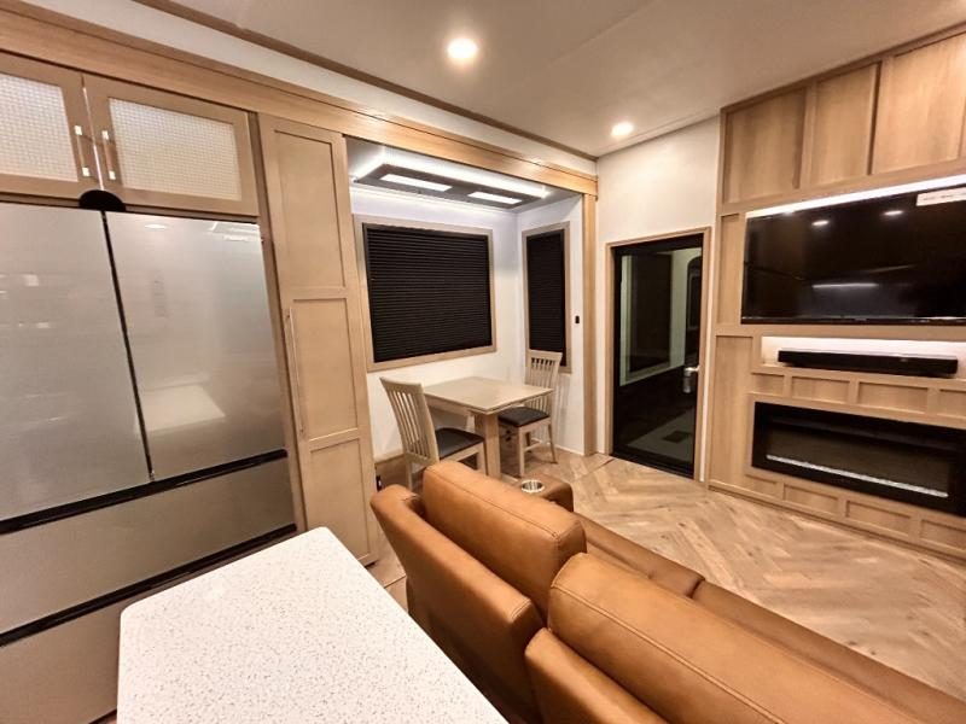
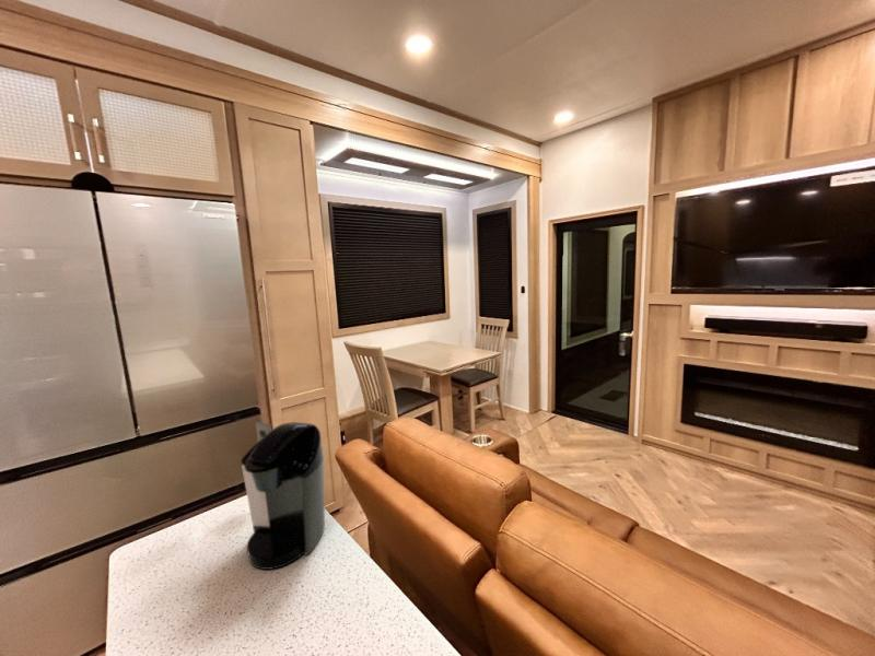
+ coffee maker (270, 479)
